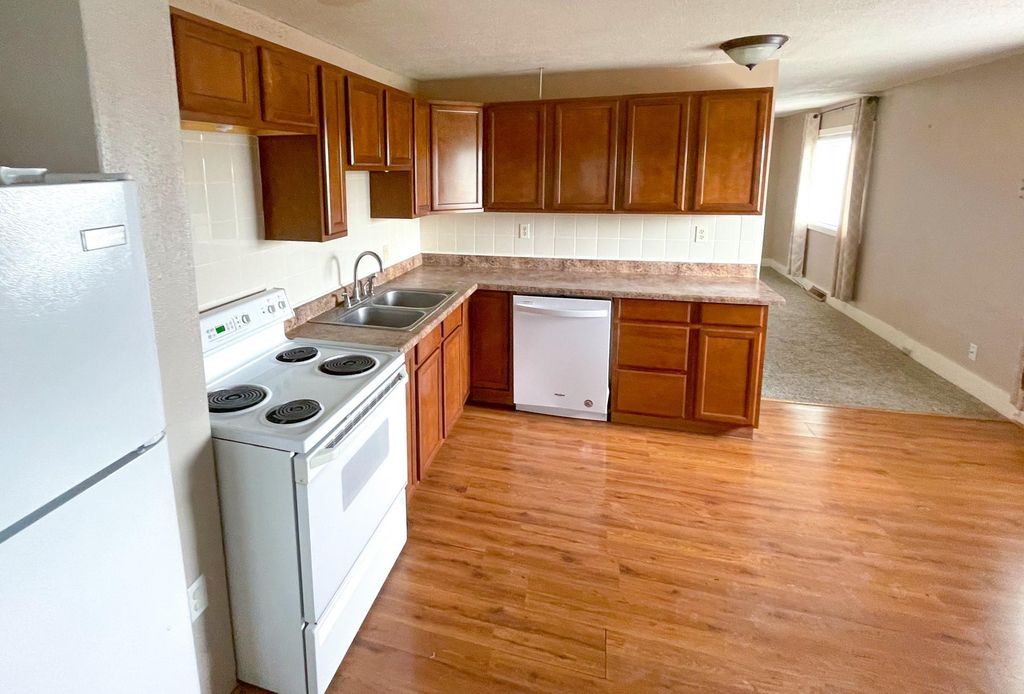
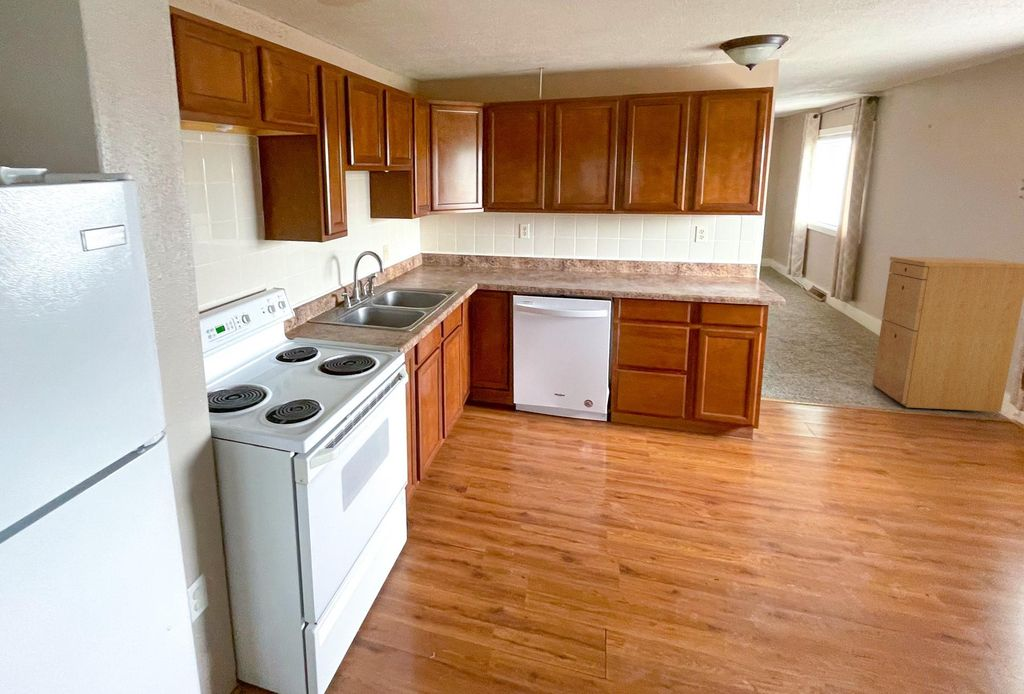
+ filing cabinet (943, 331)
